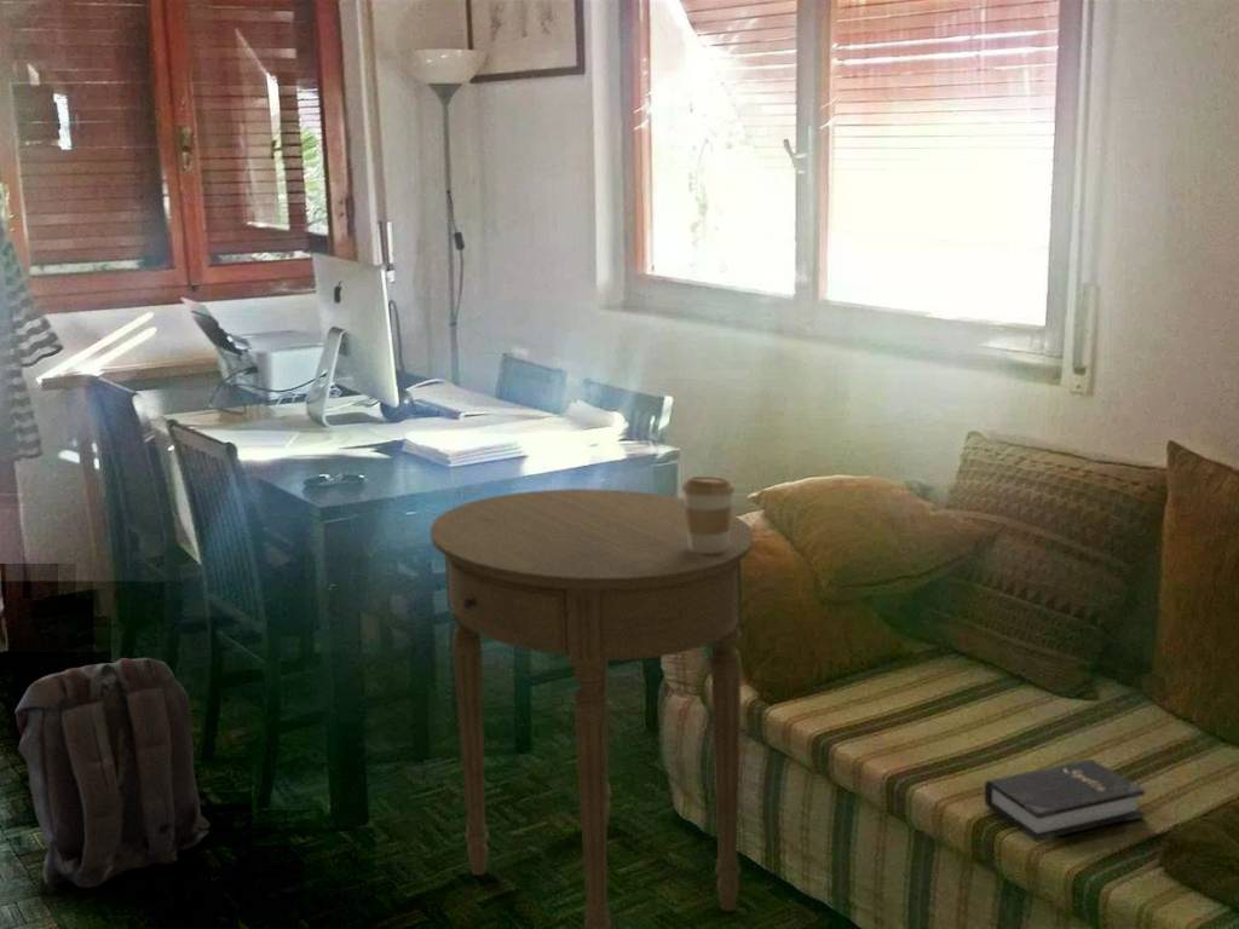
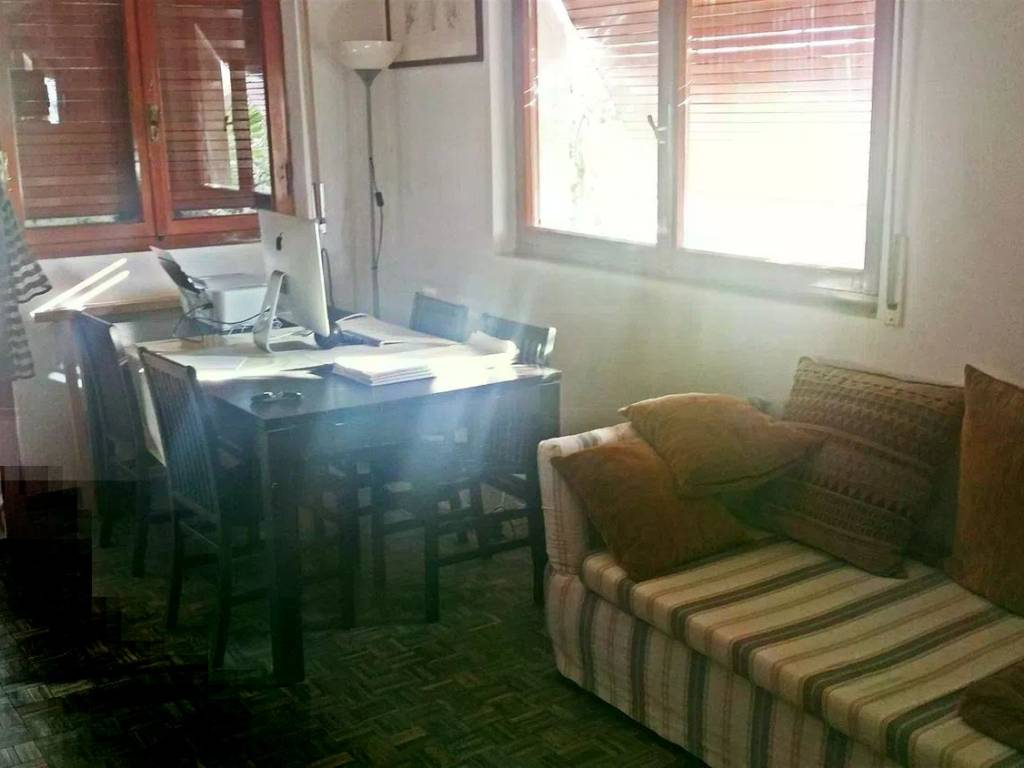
- side table (594, 714)
- backpack (114, 760)
- hardback book (1062, 797)
- coffee cup (708, 510)
